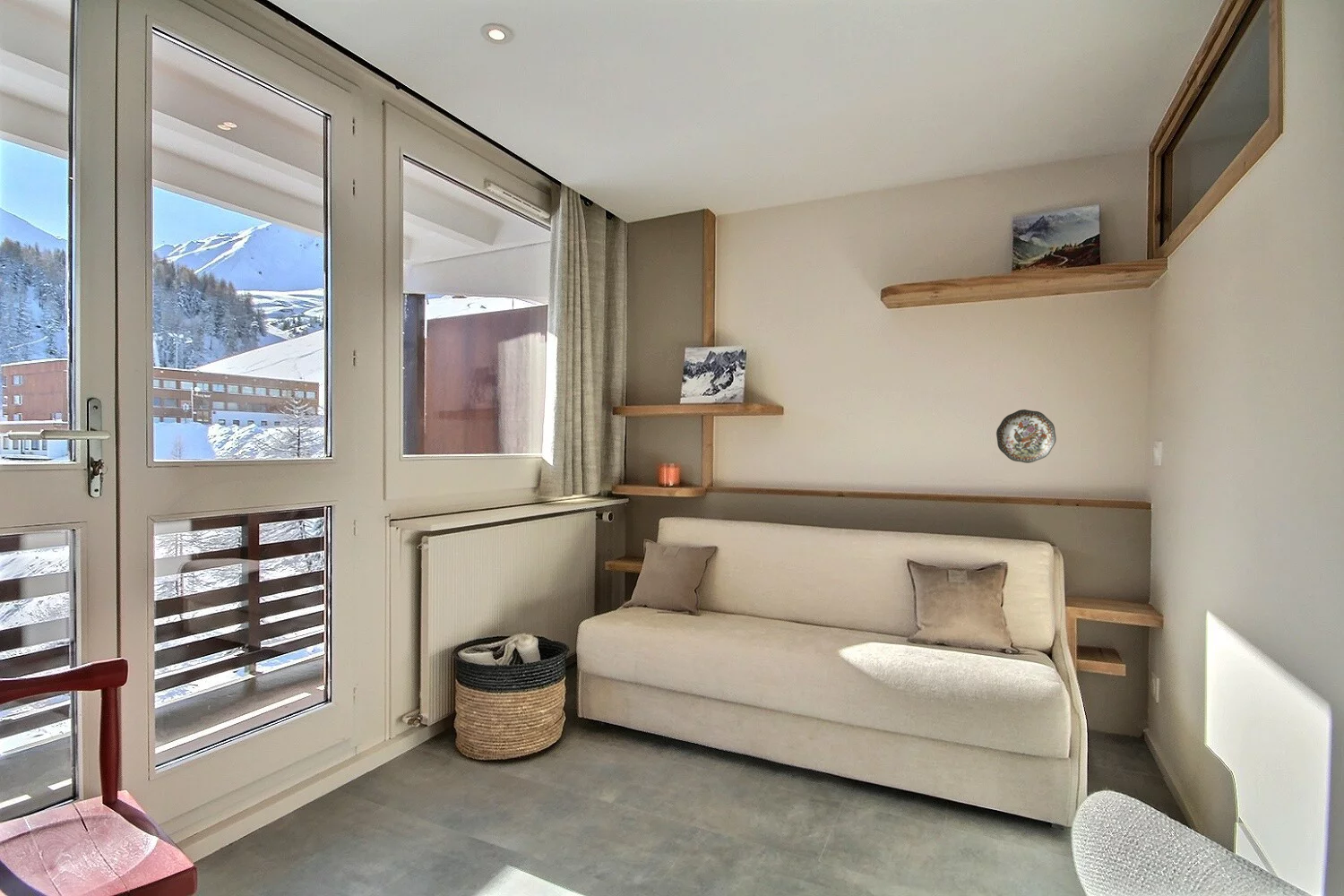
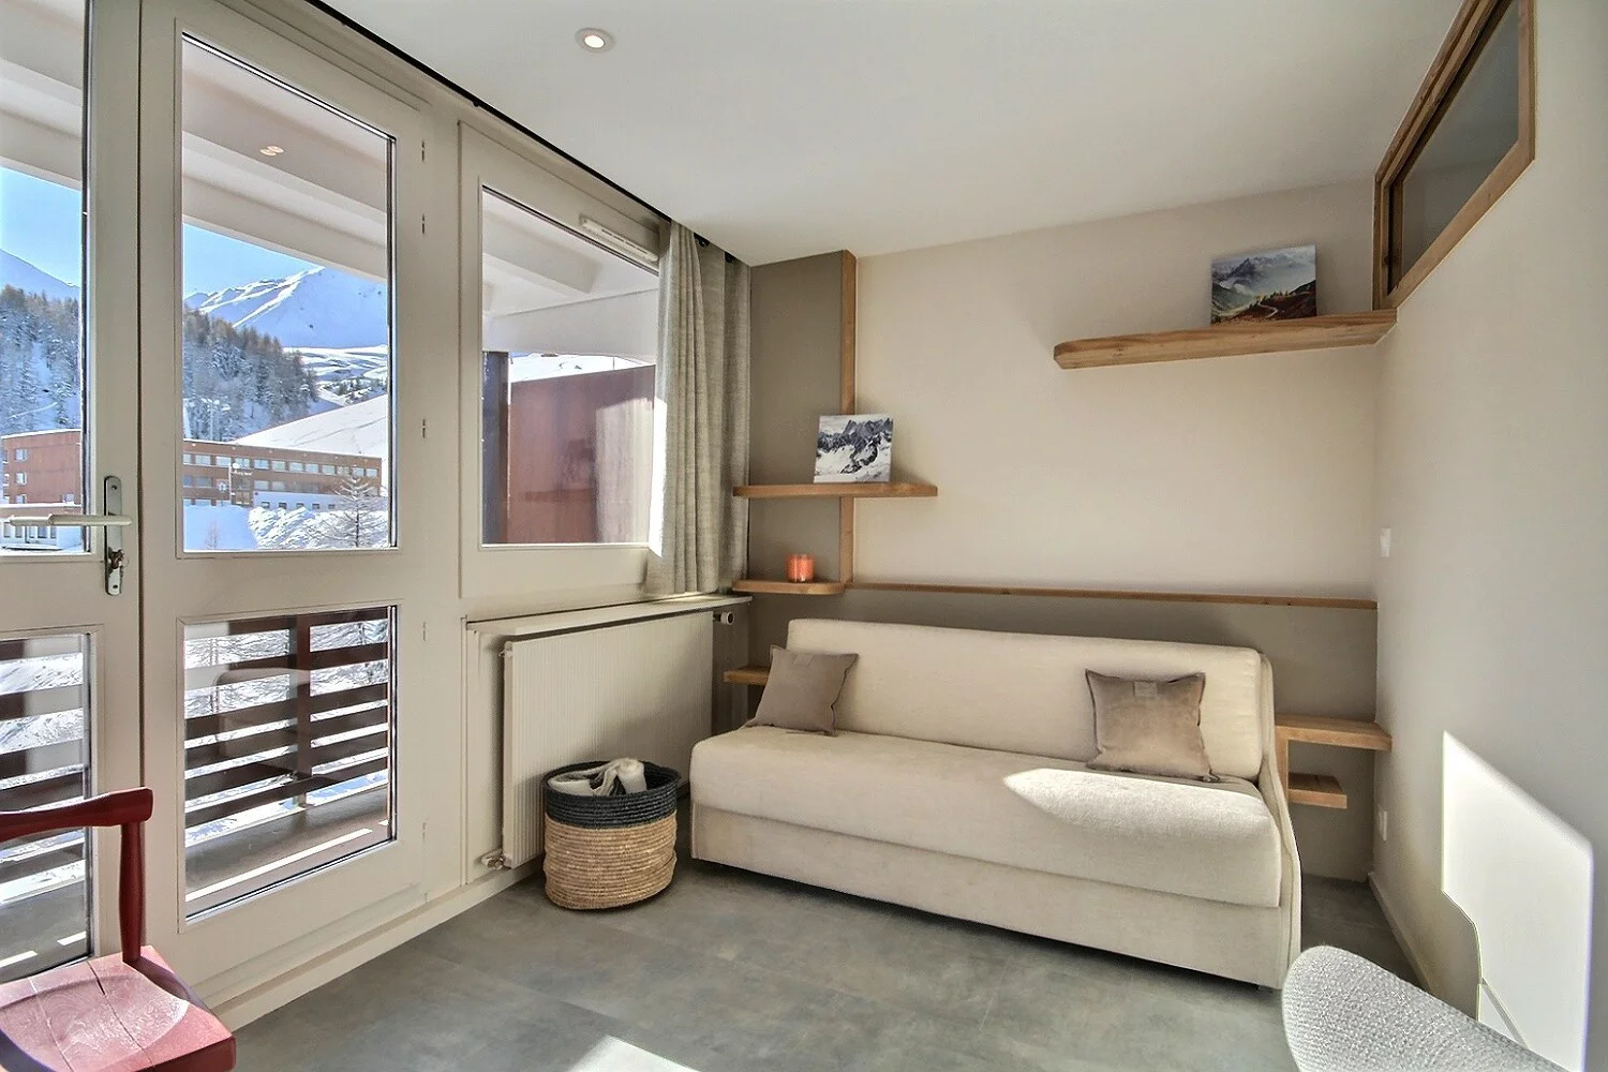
- decorative plate (1025, 435)
